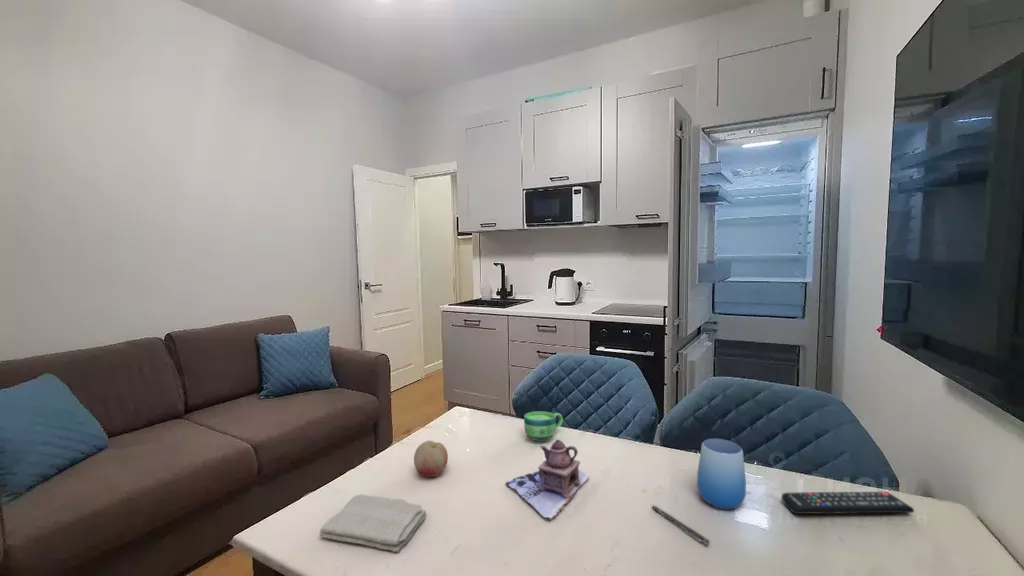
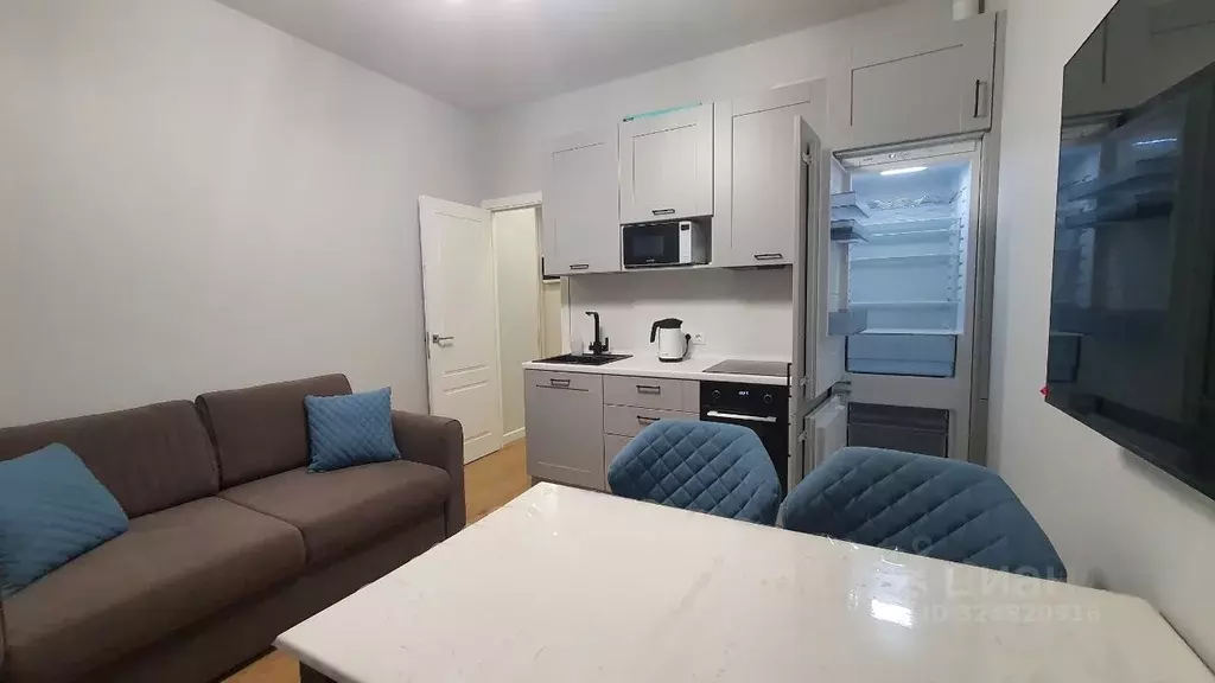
- fruit (431, 458)
- pen (677, 522)
- cup (721, 473)
- teapot (556, 464)
- remote control (845, 504)
- cup (543, 424)
- washcloth (375, 520)
